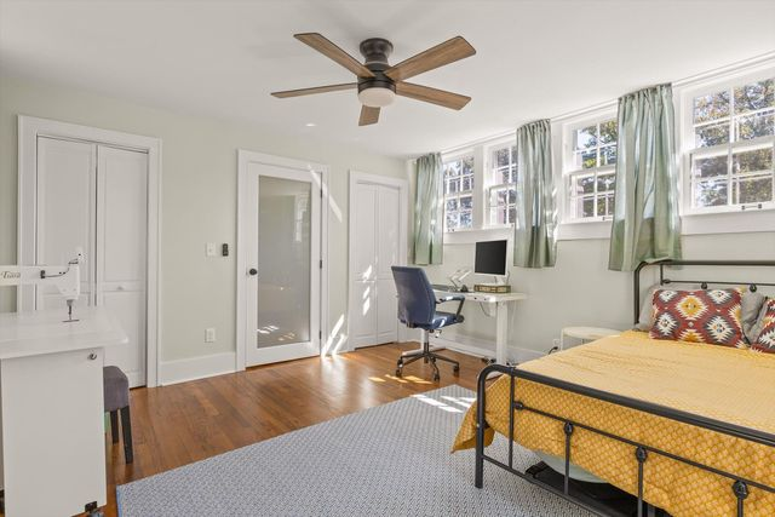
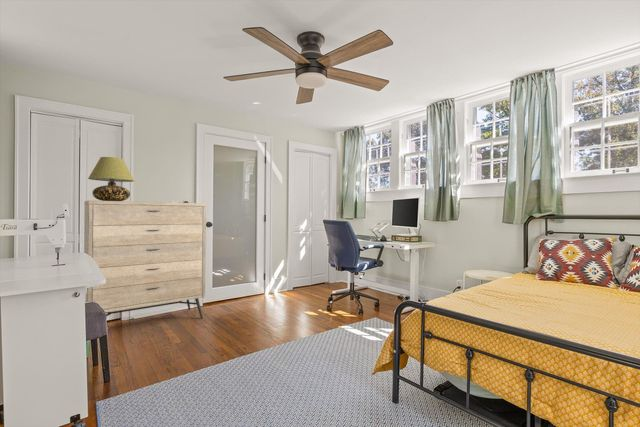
+ dresser (147, 262)
+ table lamp (111, 179)
